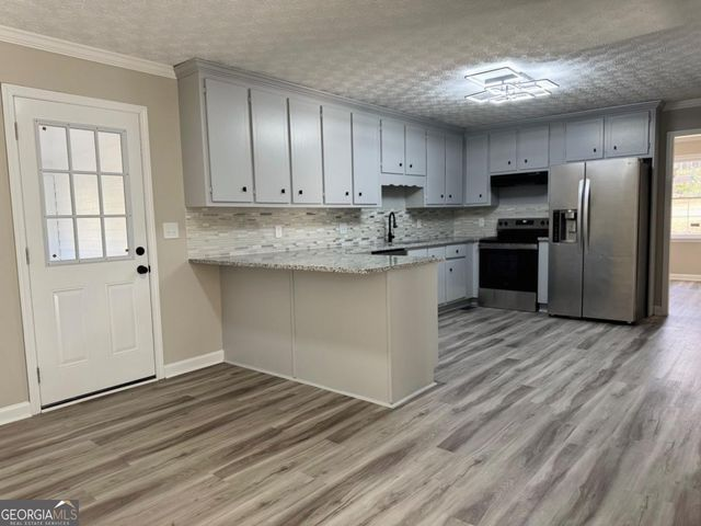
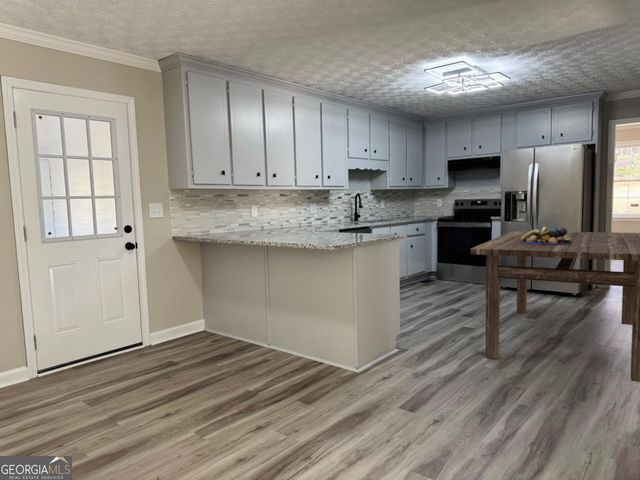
+ fruit bowl (546, 234)
+ dining table (567, 282)
